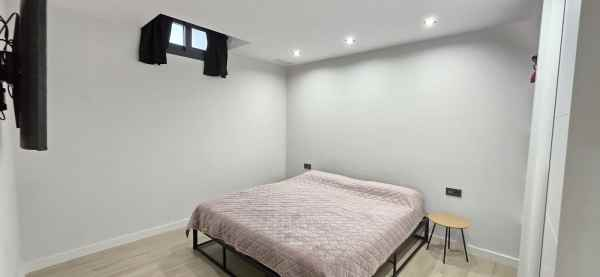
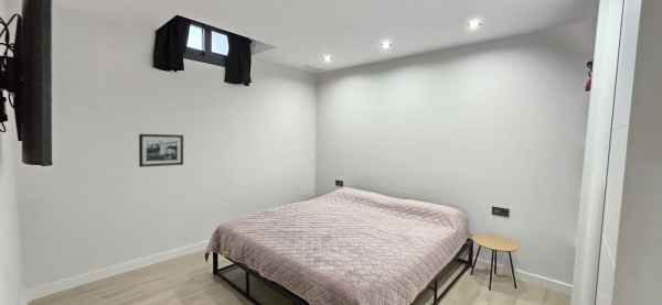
+ picture frame (162, 150)
